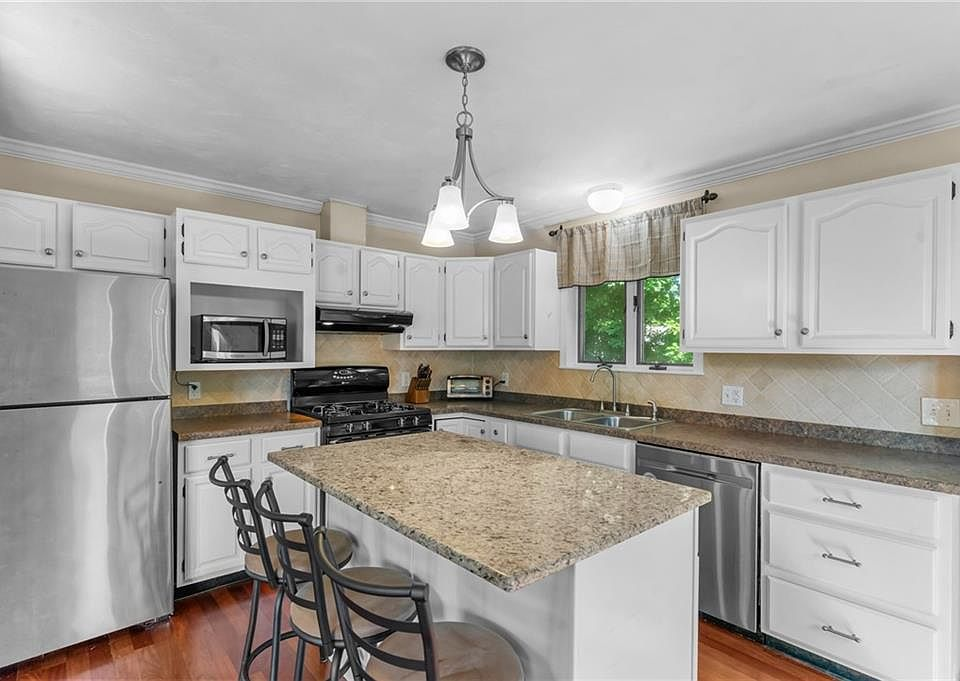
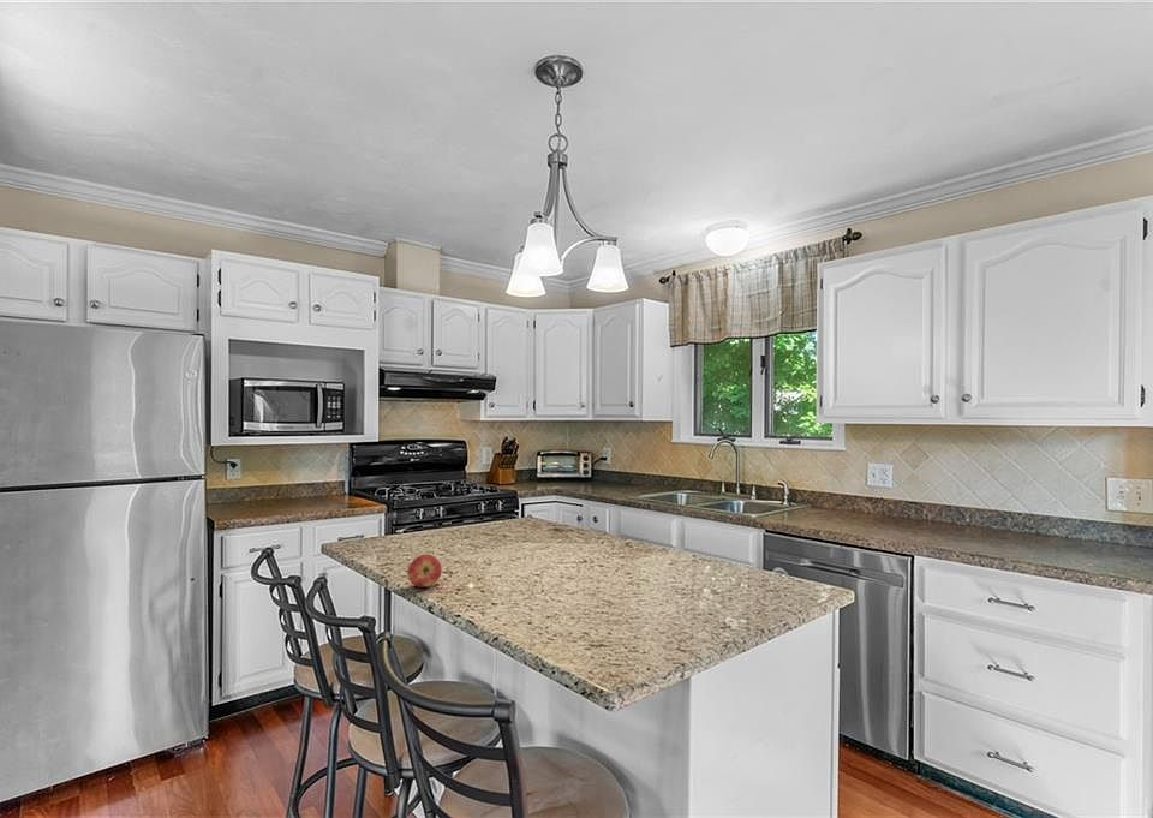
+ apple (424, 569)
